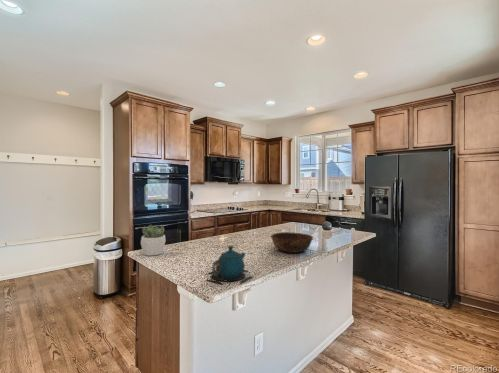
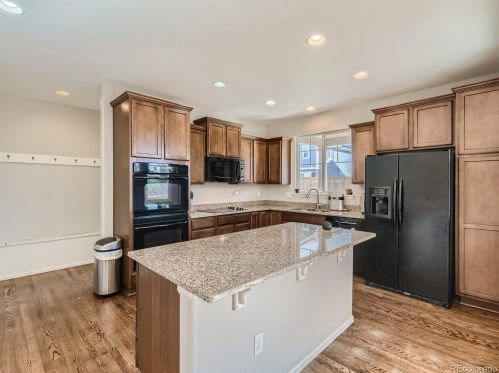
- bowl (291, 242)
- teapot (228, 261)
- succulent plant (153, 239)
